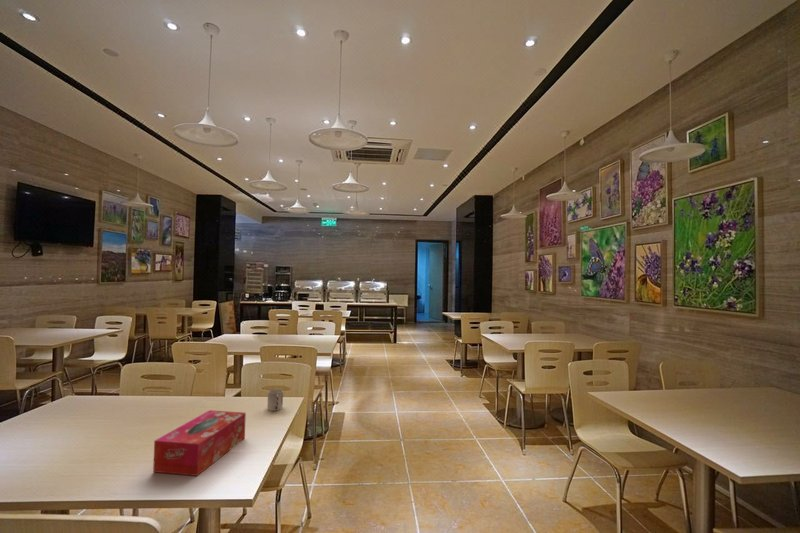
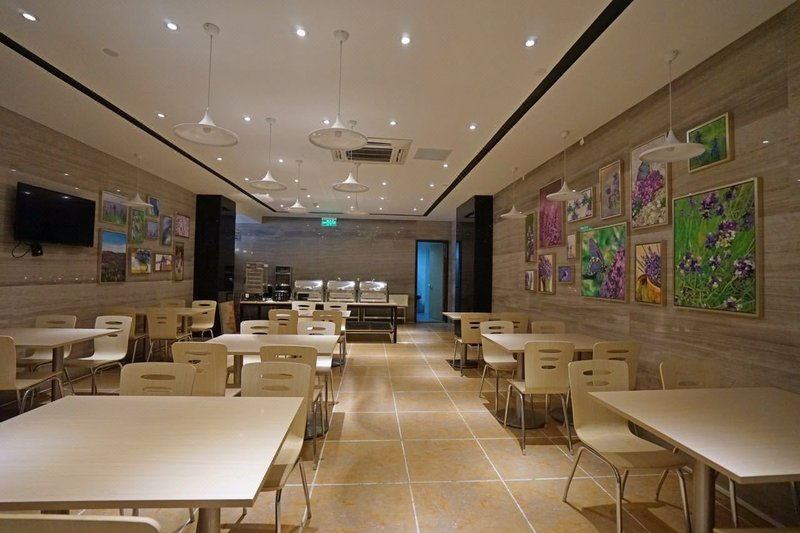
- cup (275, 400)
- tissue box (203, 439)
